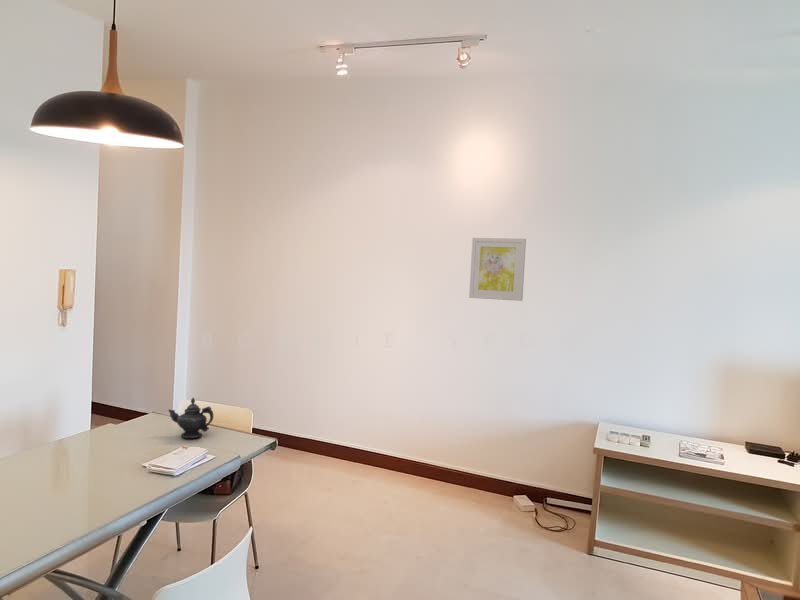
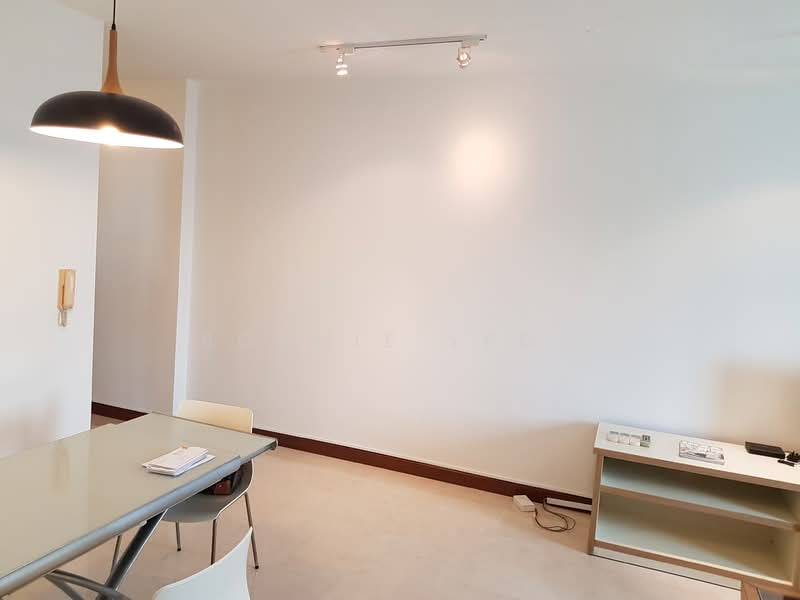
- teapot (190, 417)
- wall art (497, 268)
